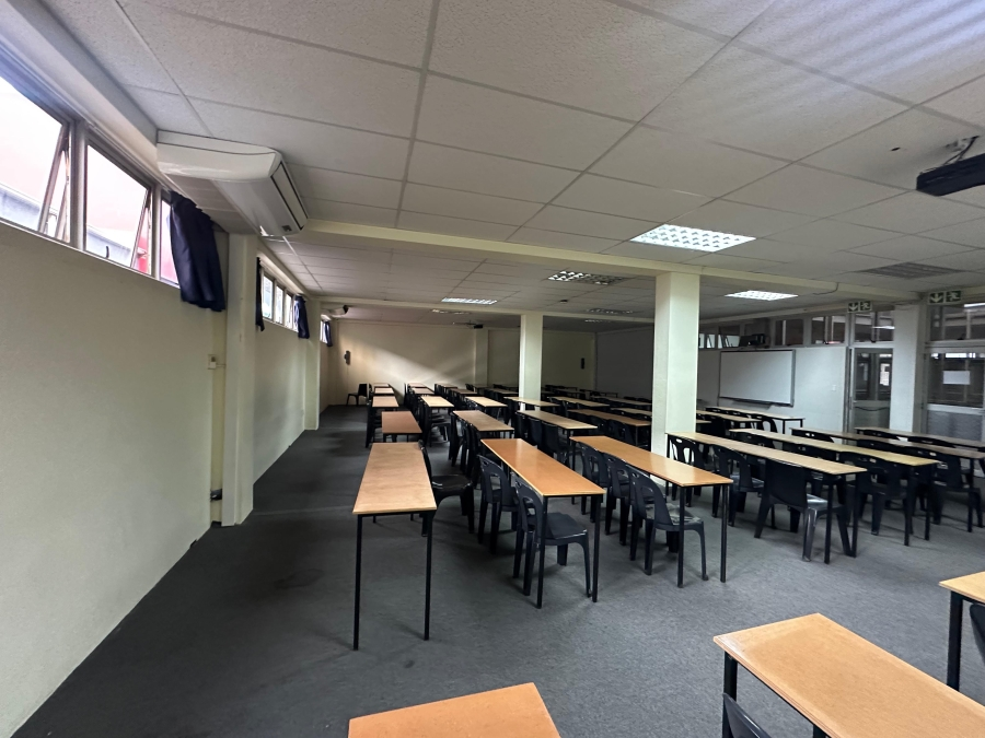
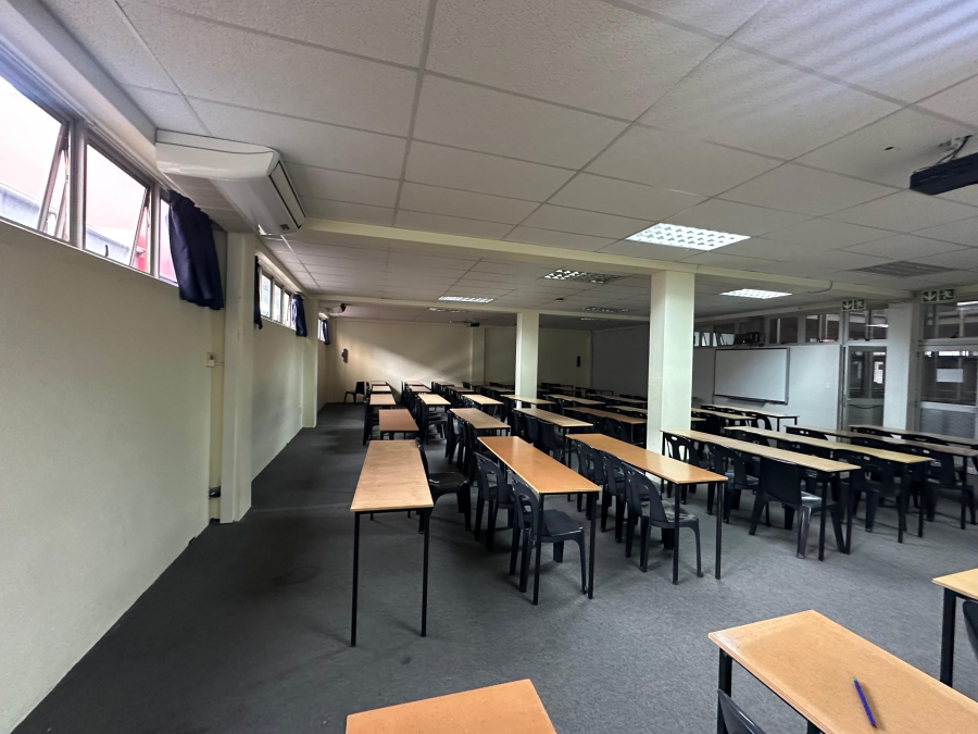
+ pen (863, 699)
